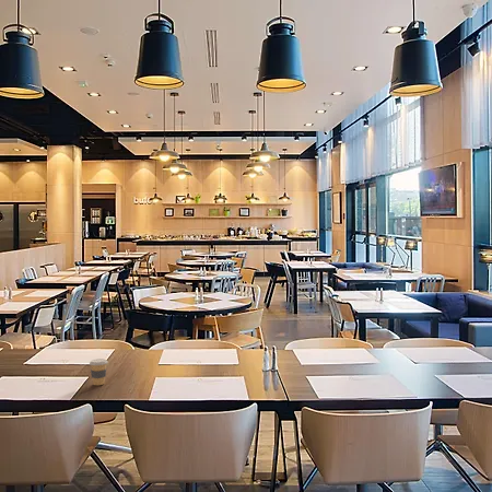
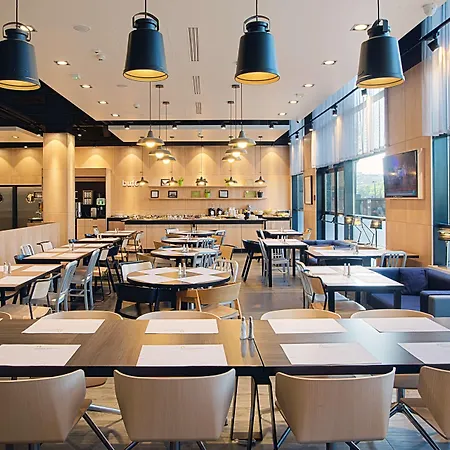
- coffee cup (98, 372)
